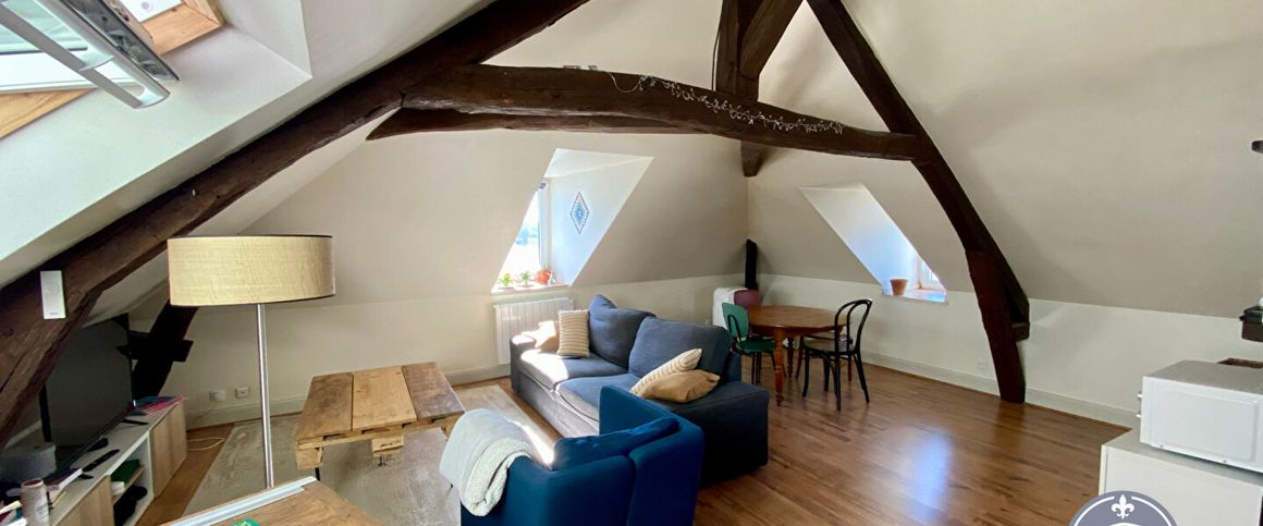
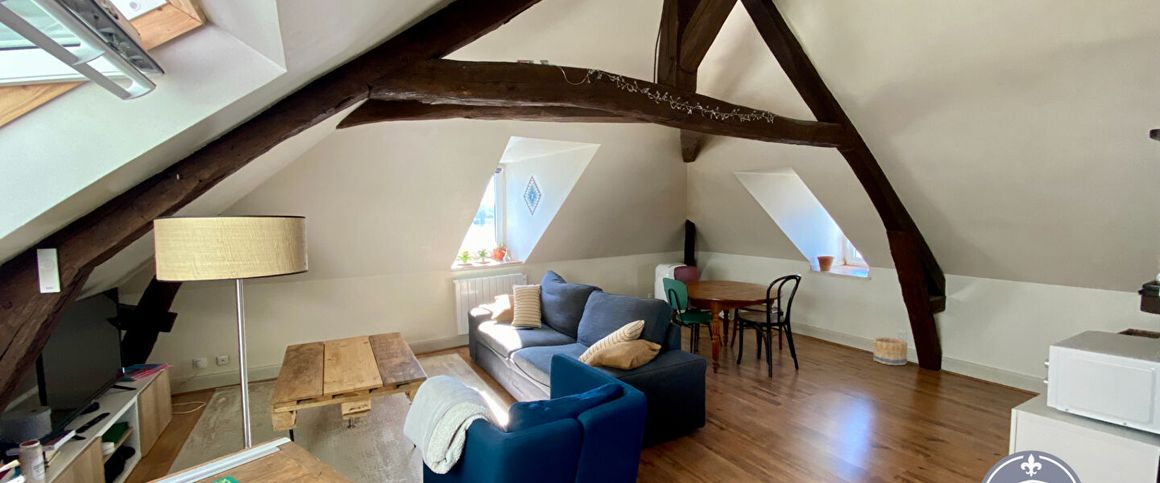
+ basket (890, 350)
